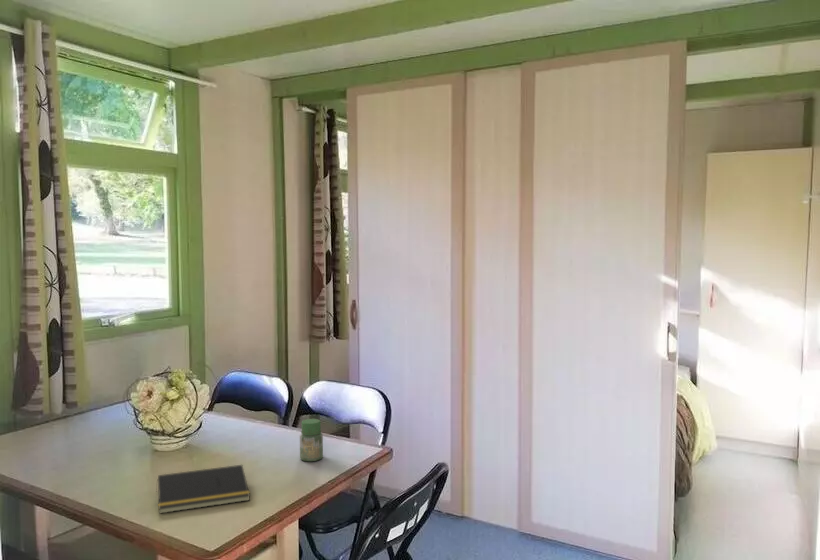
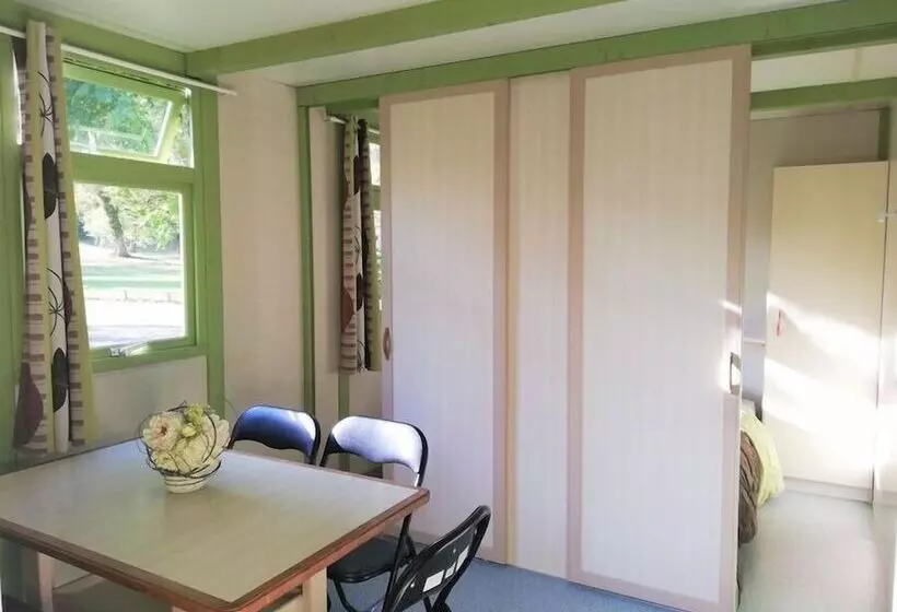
- jar (311, 439)
- notepad (203, 487)
